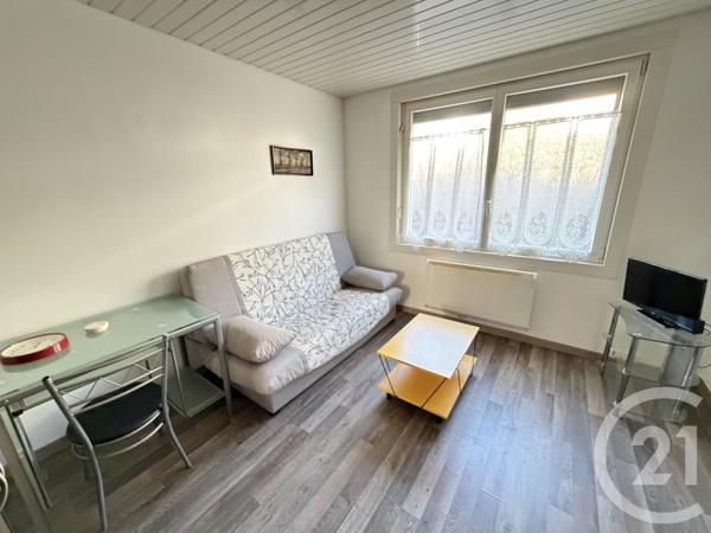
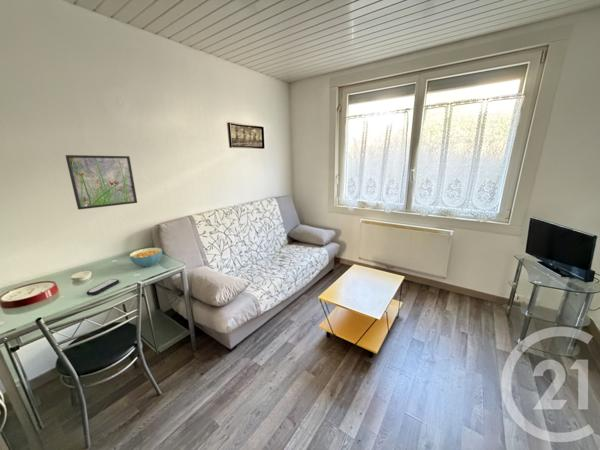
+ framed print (105, 181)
+ remote control (103, 286)
+ cereal bowl (147, 258)
